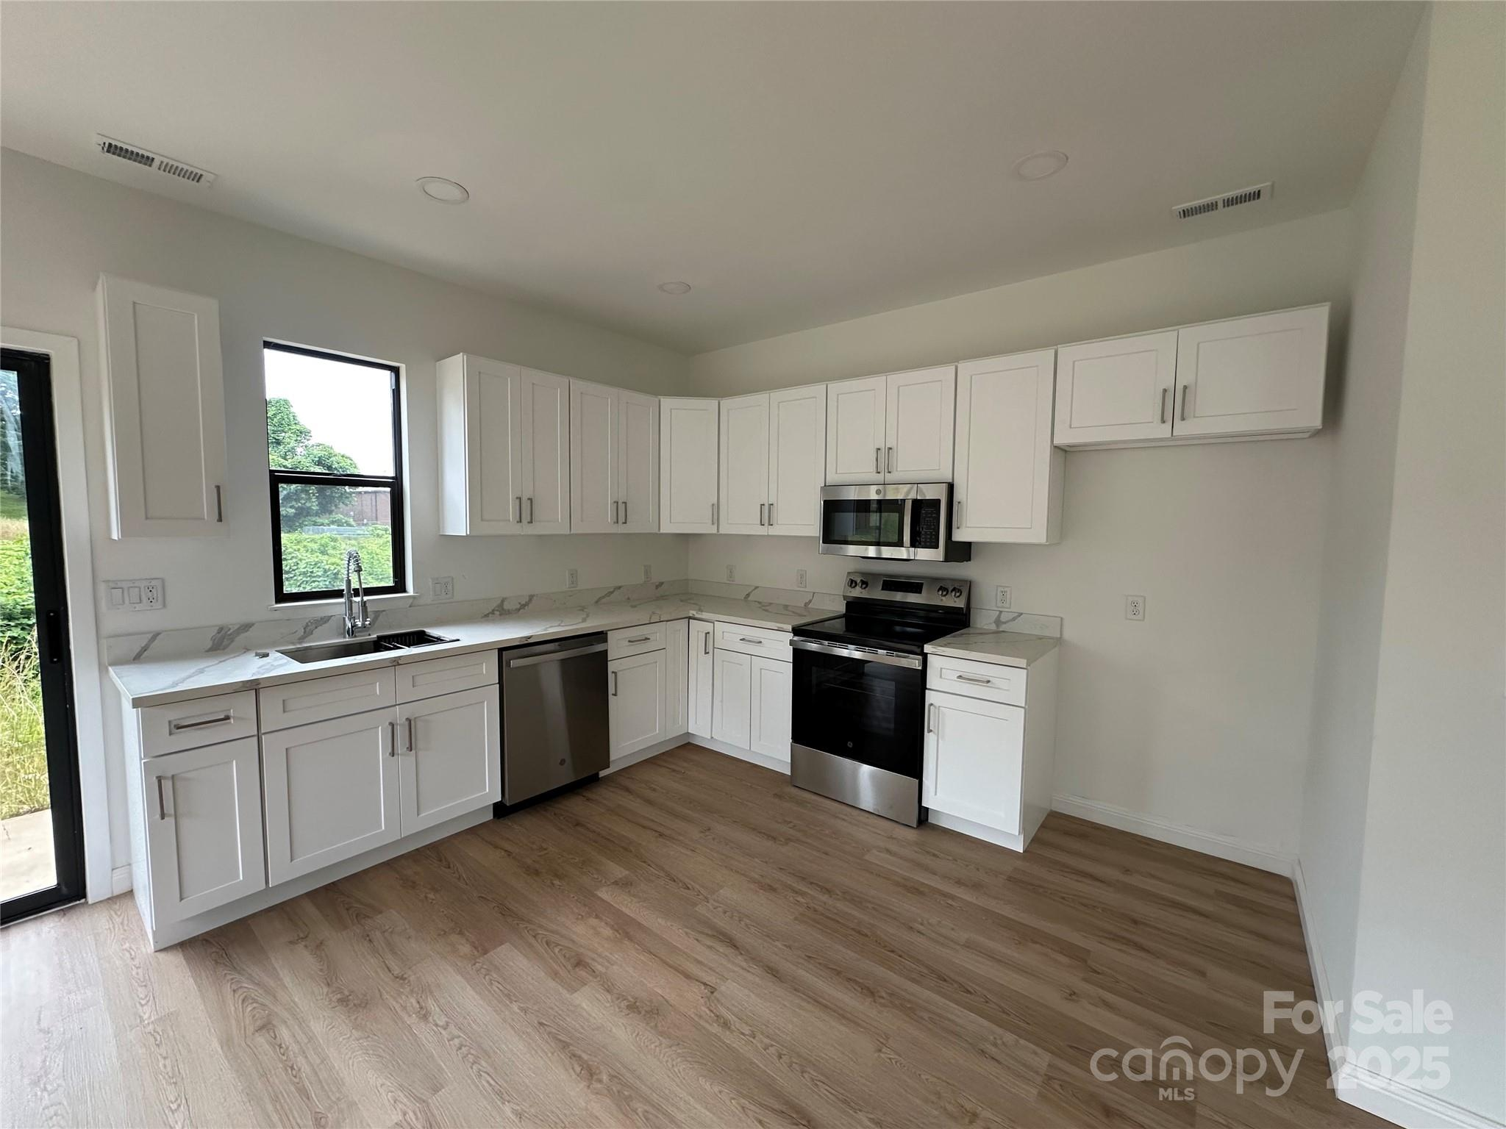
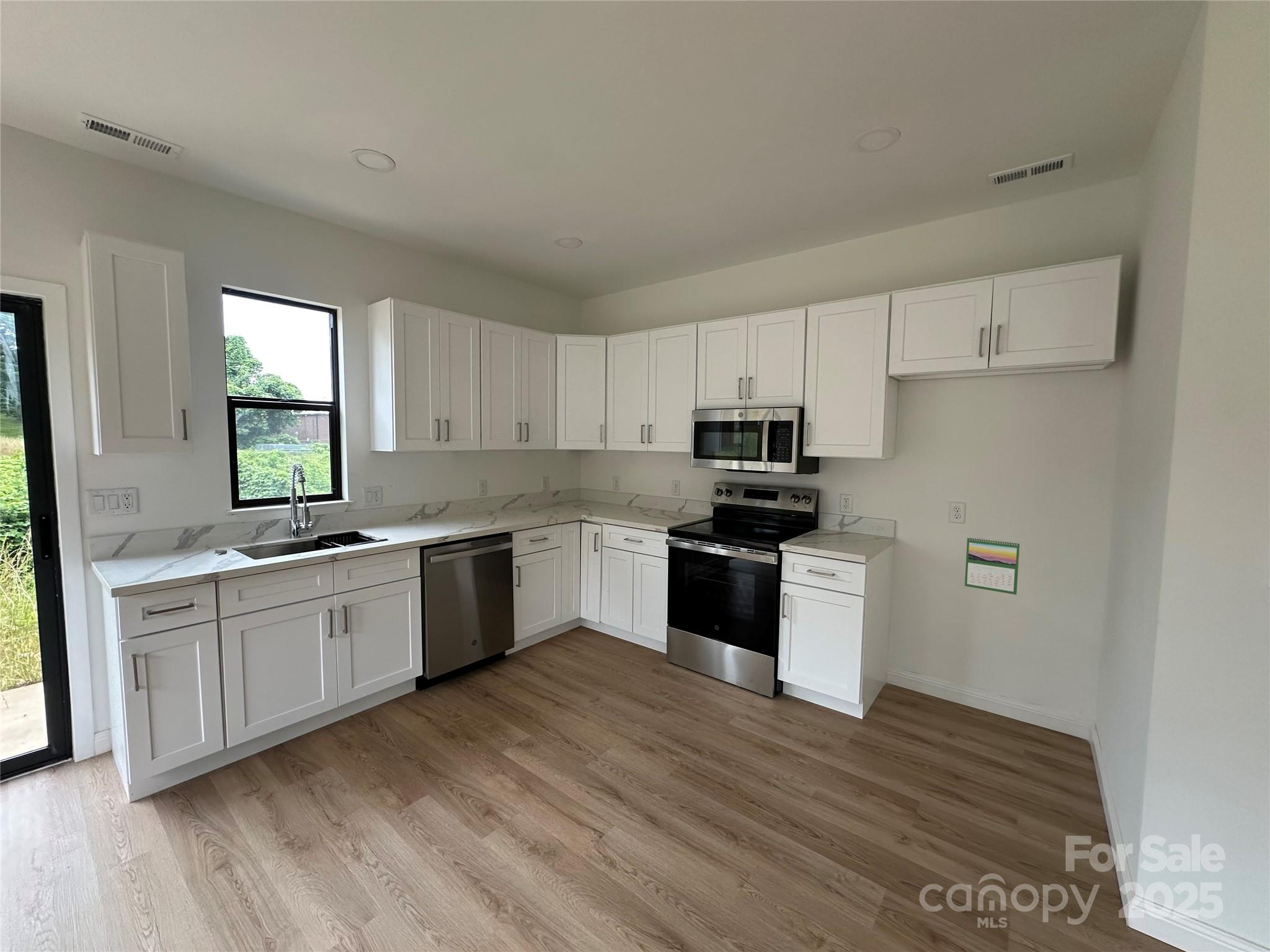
+ calendar (991, 564)
